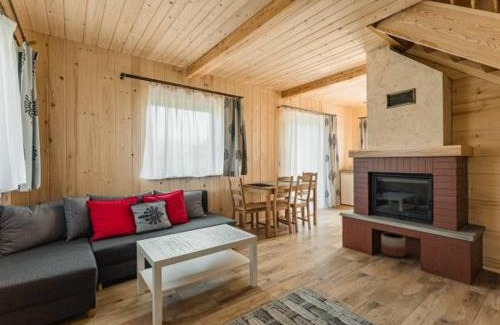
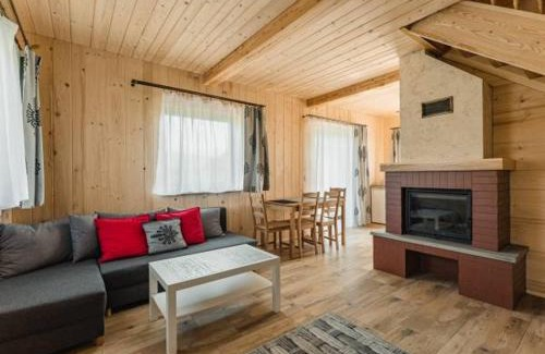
- planter (393, 244)
